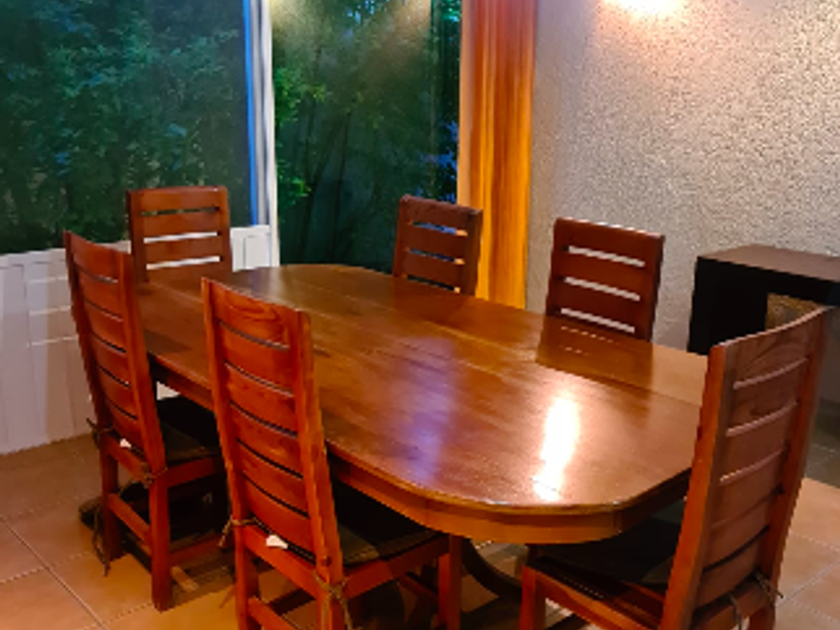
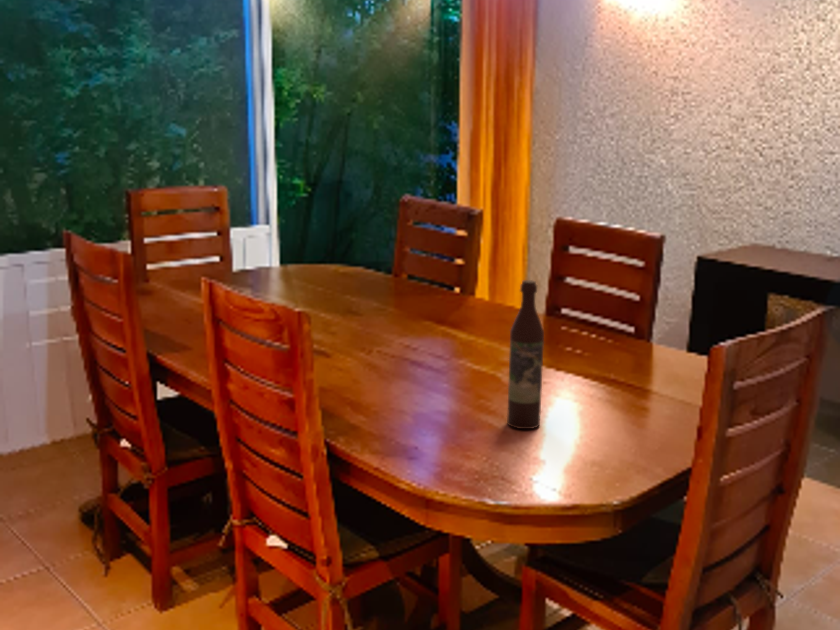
+ wine bottle (526, 354)
